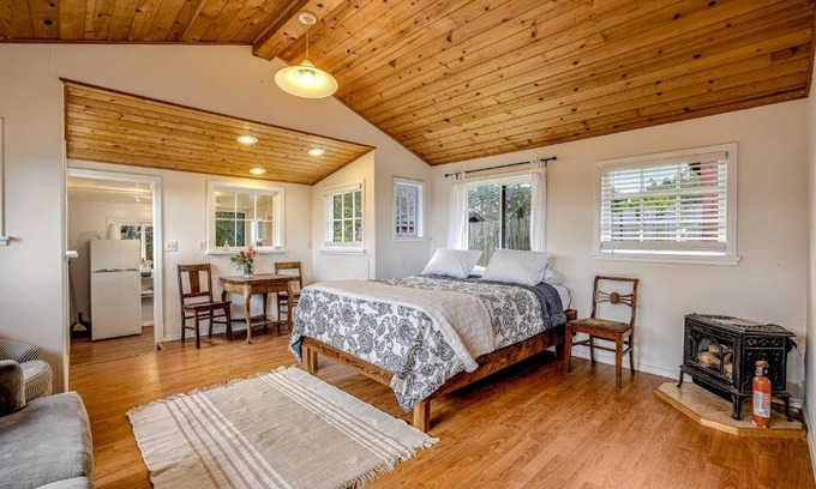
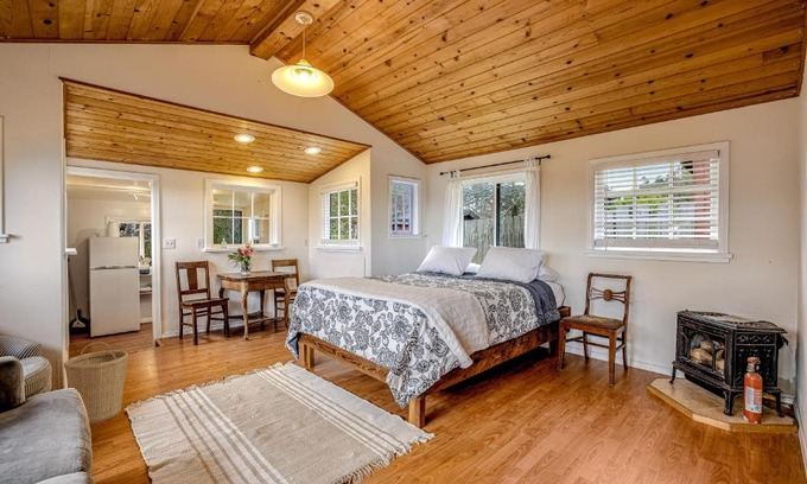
+ basket (97, 381)
